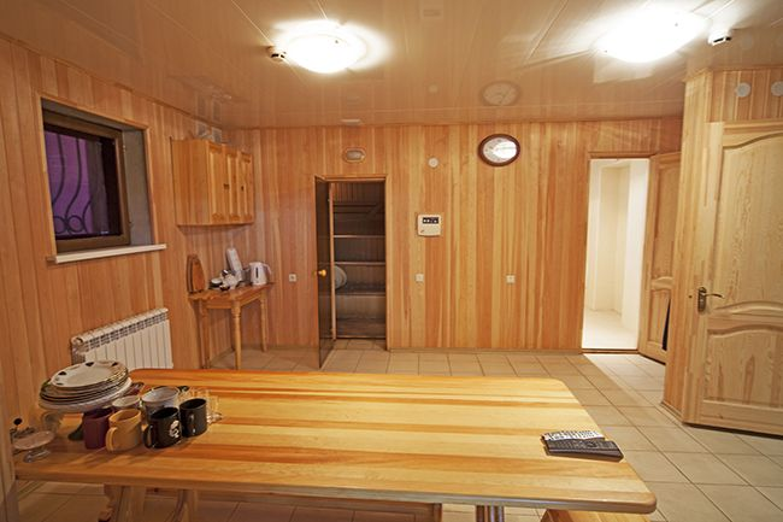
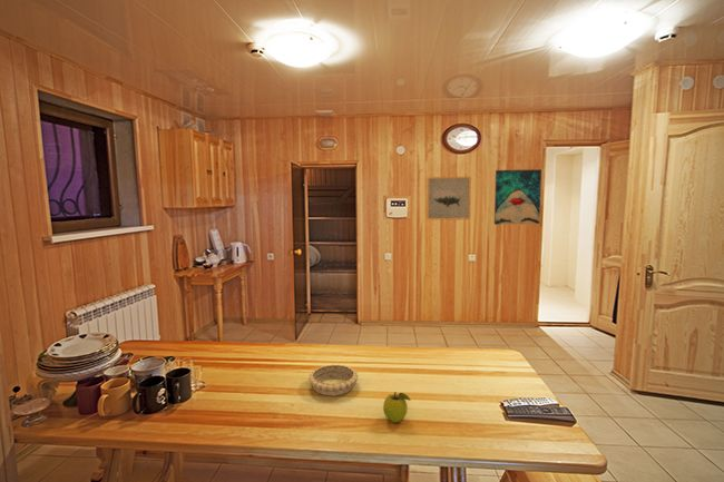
+ wall art (517, 197)
+ fruit (397, 405)
+ wall art (448, 198)
+ decorative bowl (333, 377)
